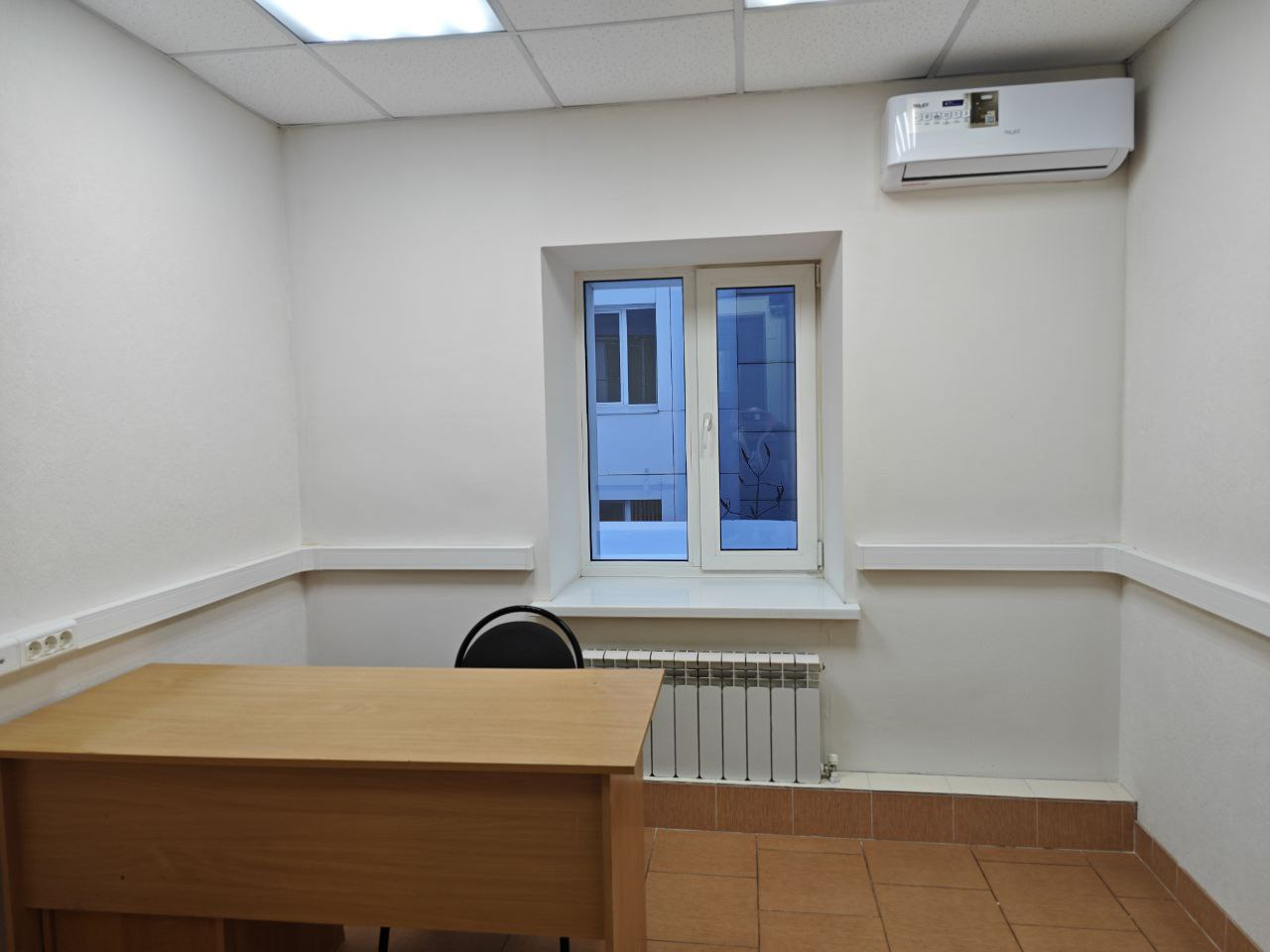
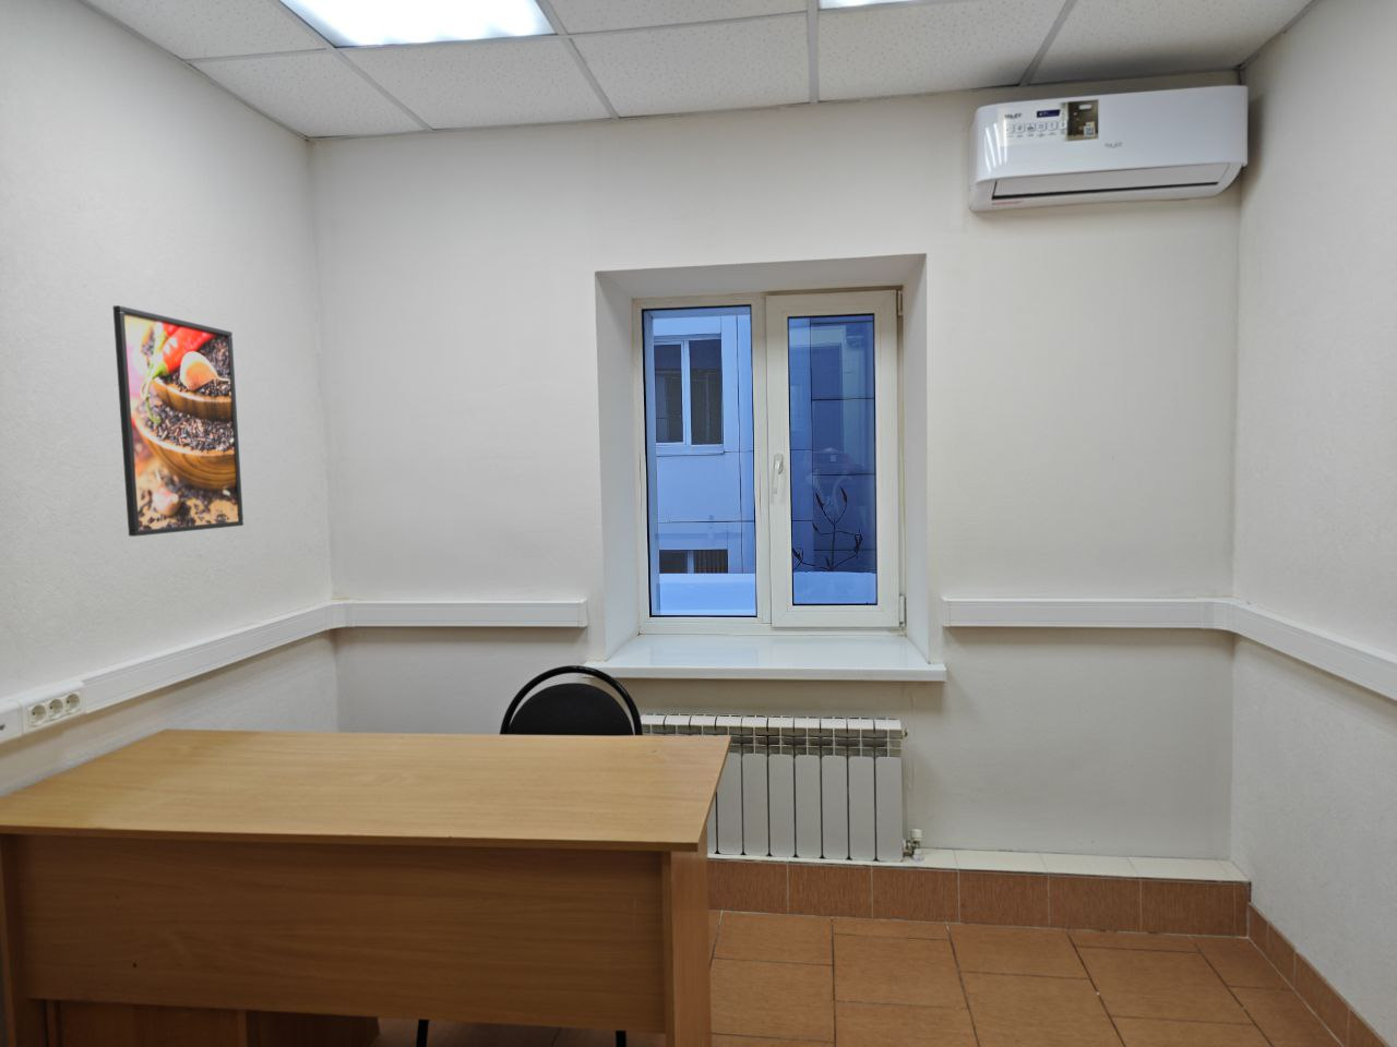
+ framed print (184, 426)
